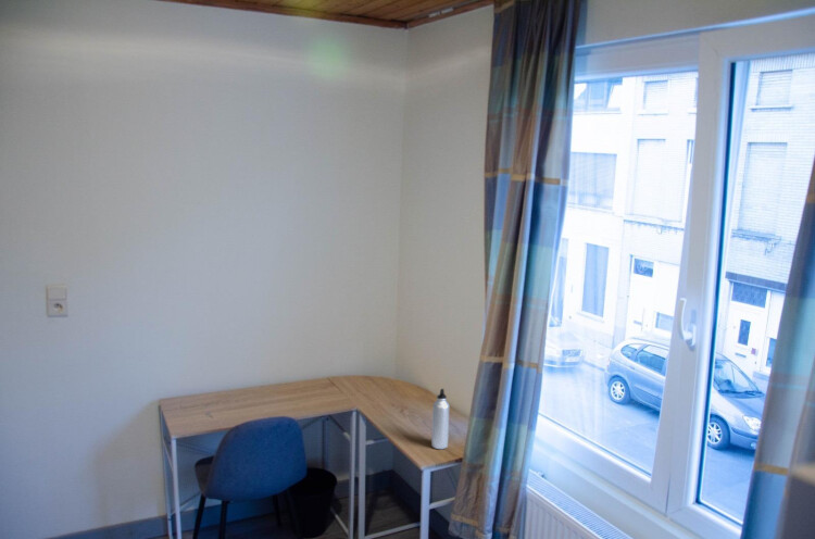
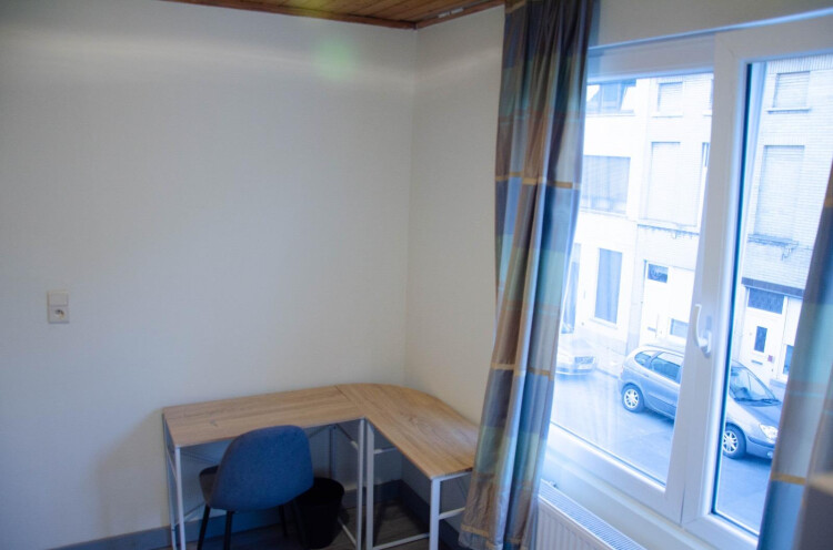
- water bottle (440, 417)
